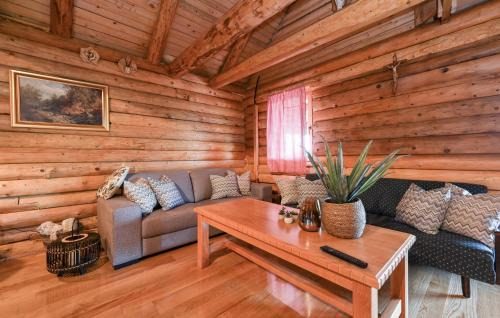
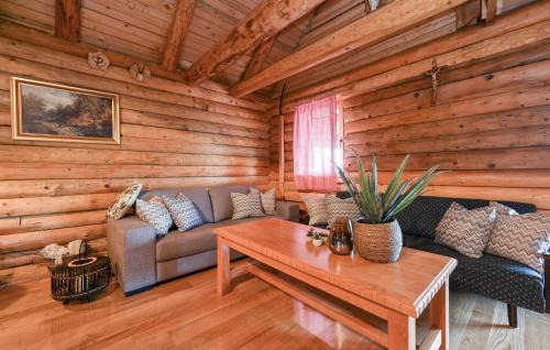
- remote control (342, 255)
